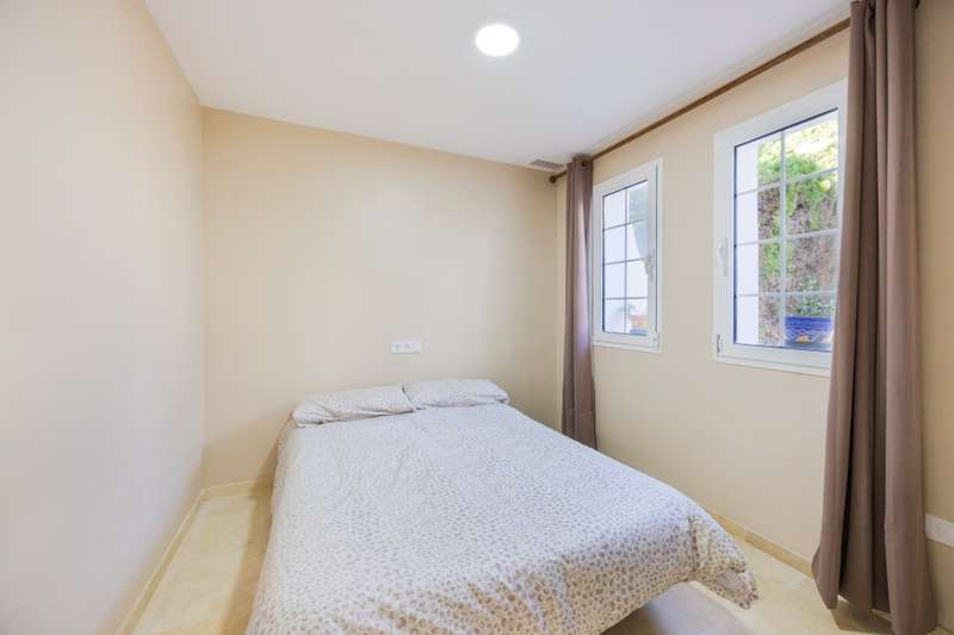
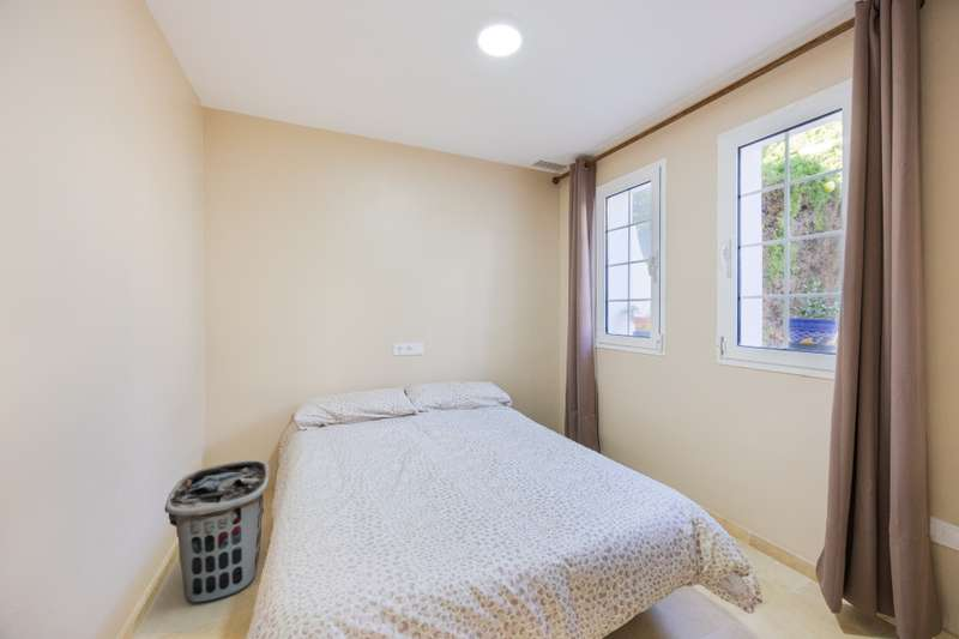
+ clothes hamper (223, 517)
